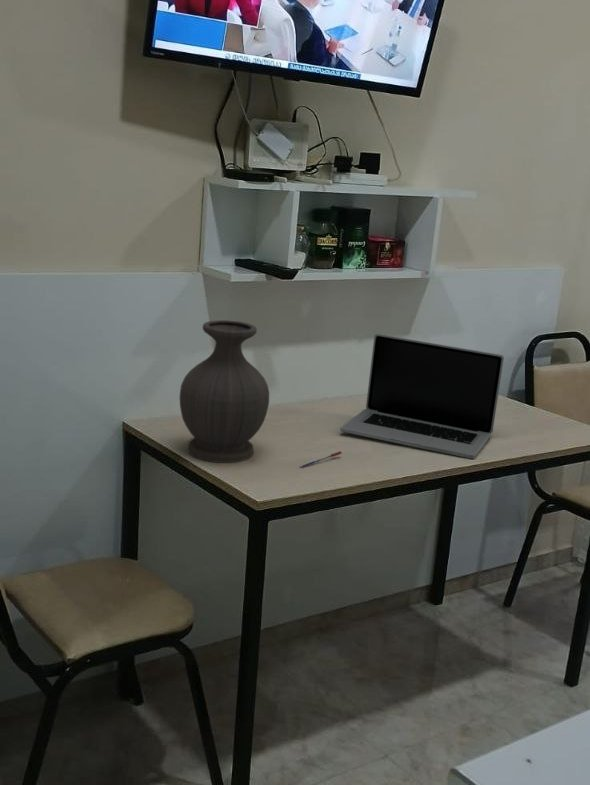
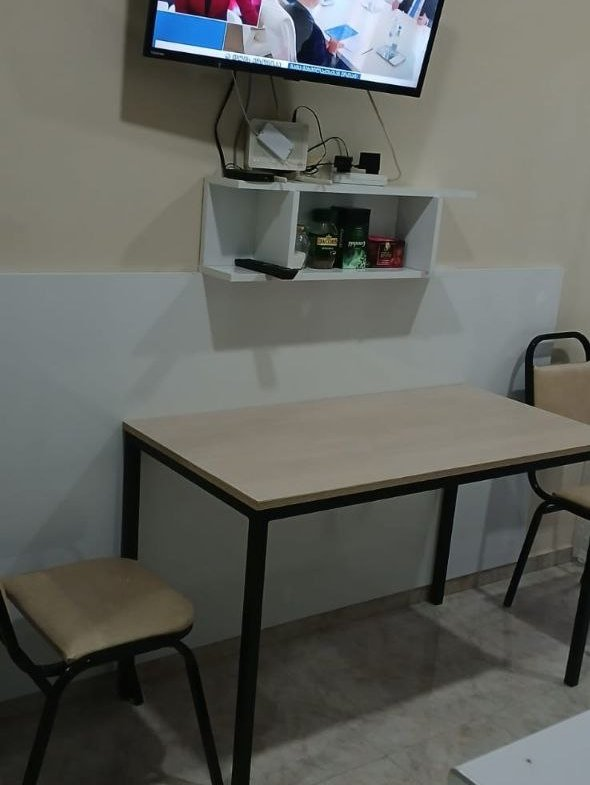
- vase (225, 389)
- laptop (422, 394)
- pen (320, 459)
